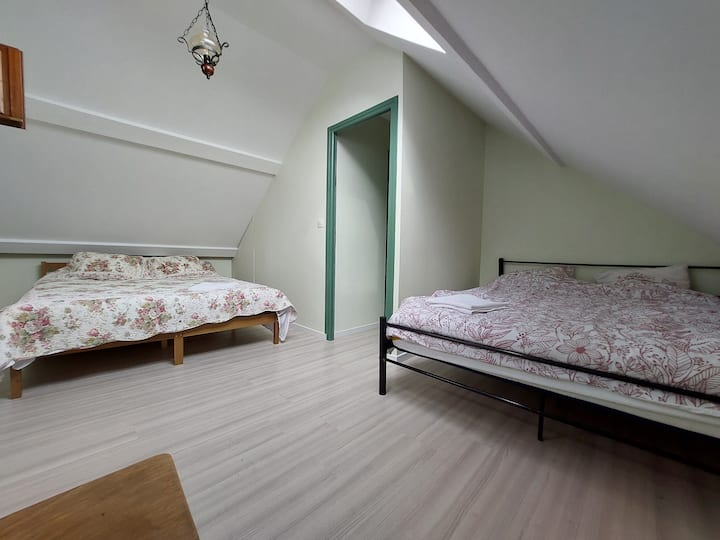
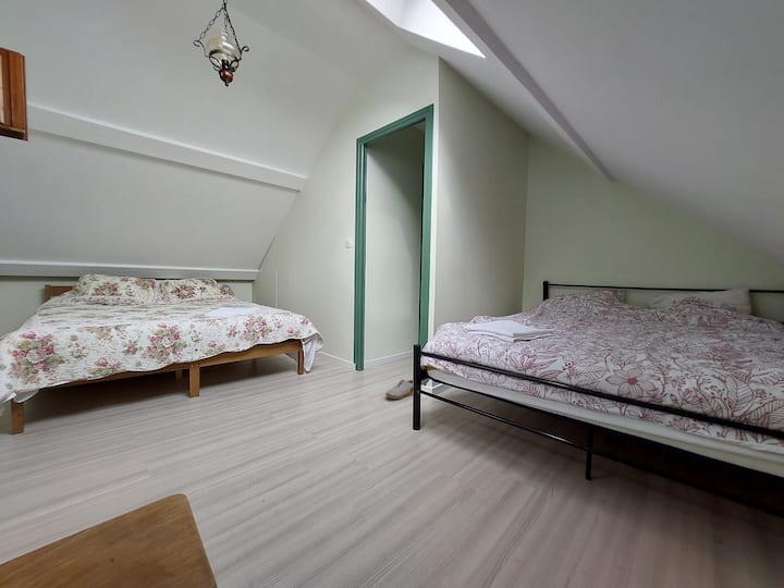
+ shoe (401, 388)
